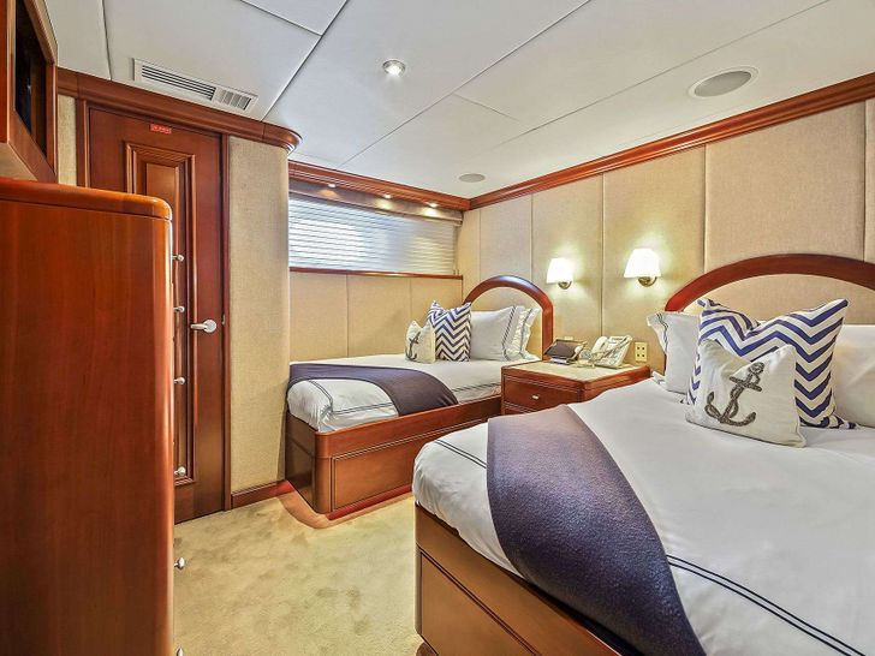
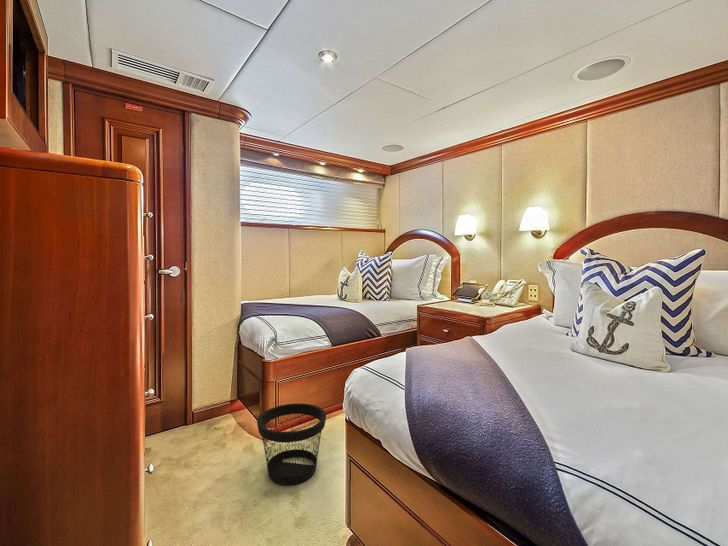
+ wastebasket (292, 443)
